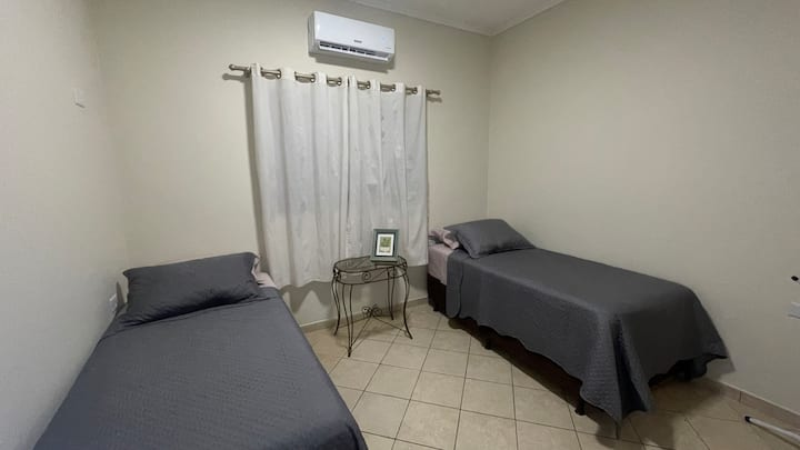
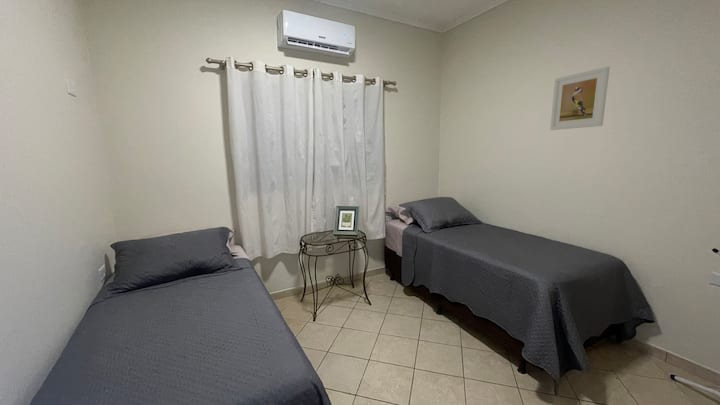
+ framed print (577, 101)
